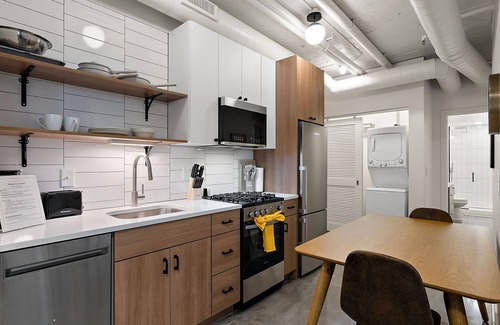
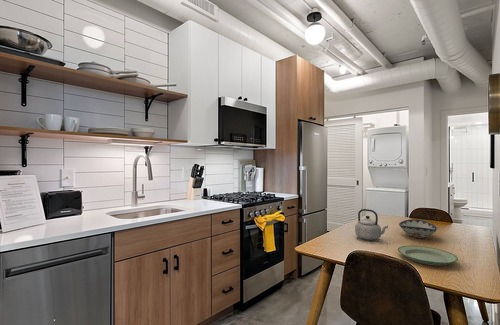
+ teapot (371, 224)
+ plate (426, 256)
+ decorative bowl (417, 229)
